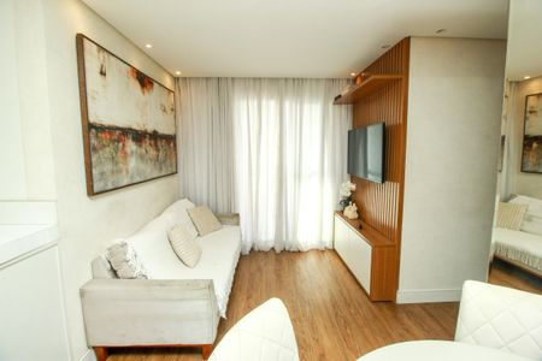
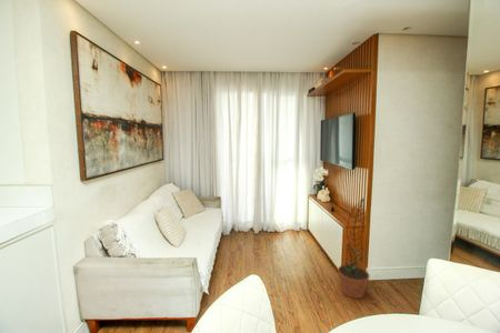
+ decorative plant (354, 245)
